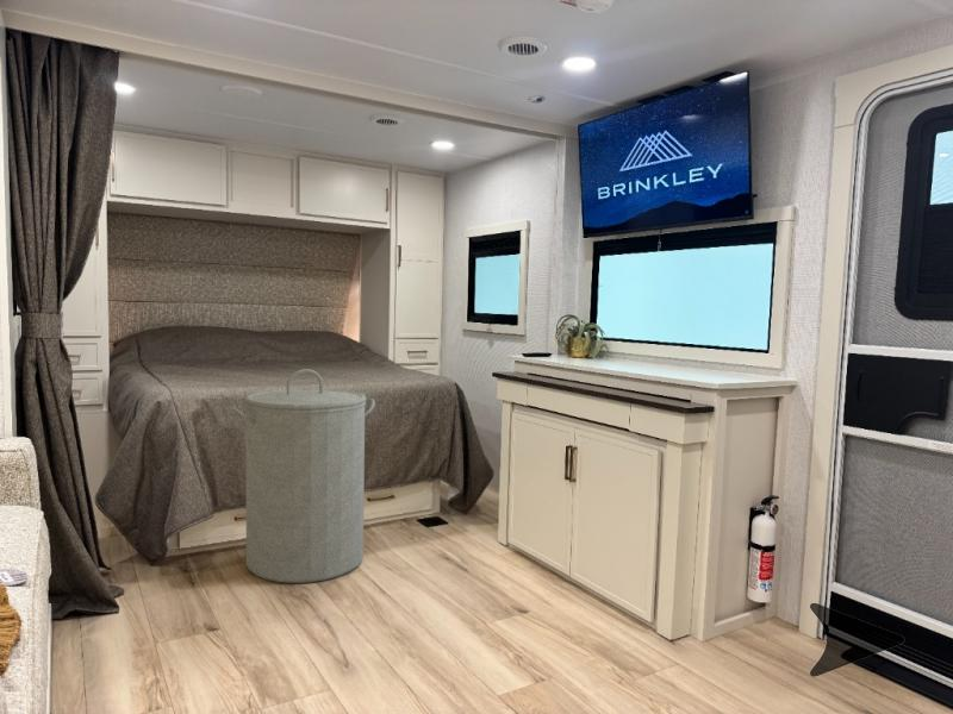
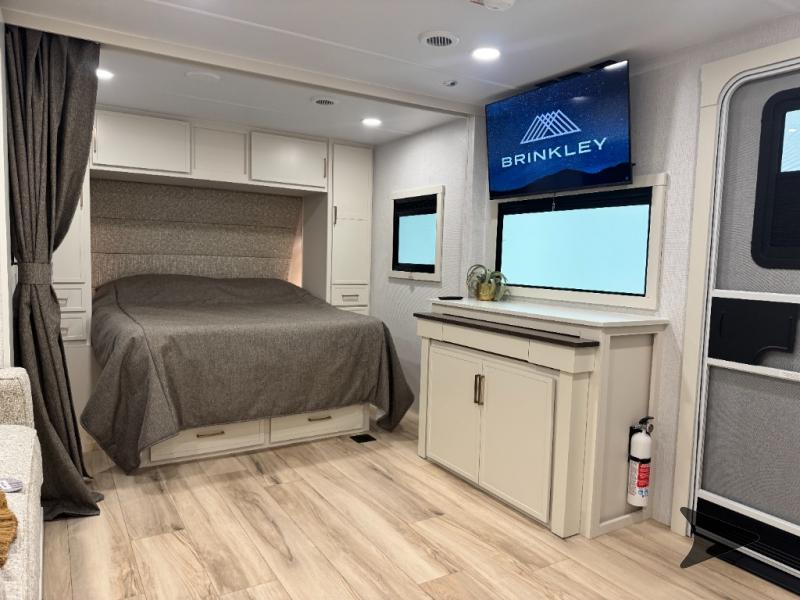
- laundry hamper (306, 465)
